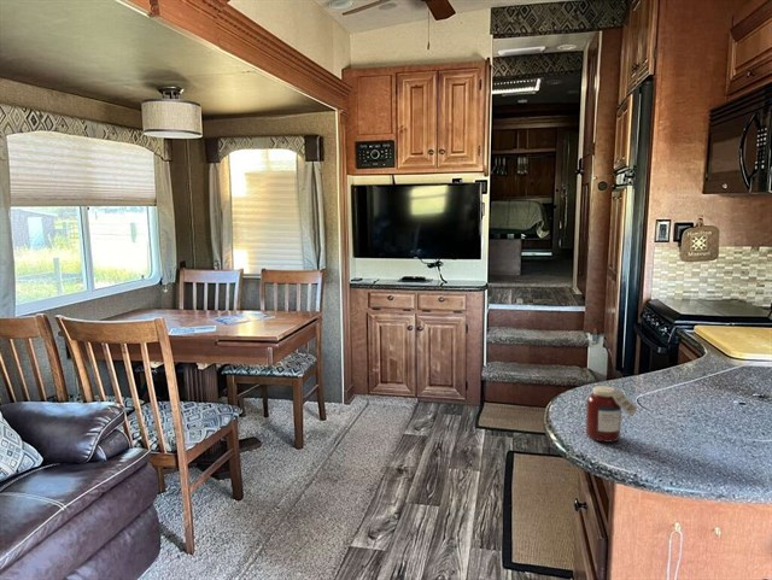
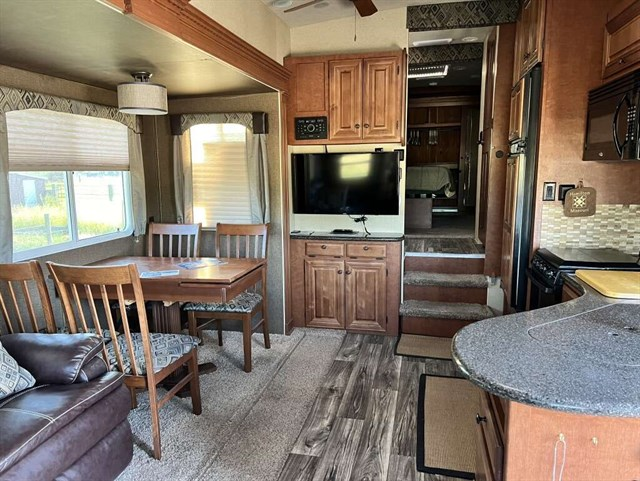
- jar (610, 414)
